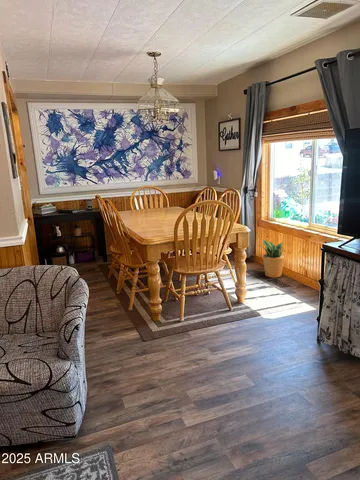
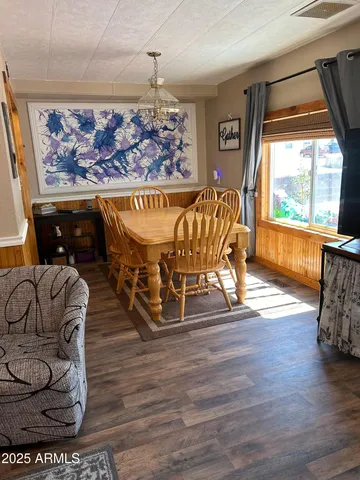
- potted plant (271, 258)
